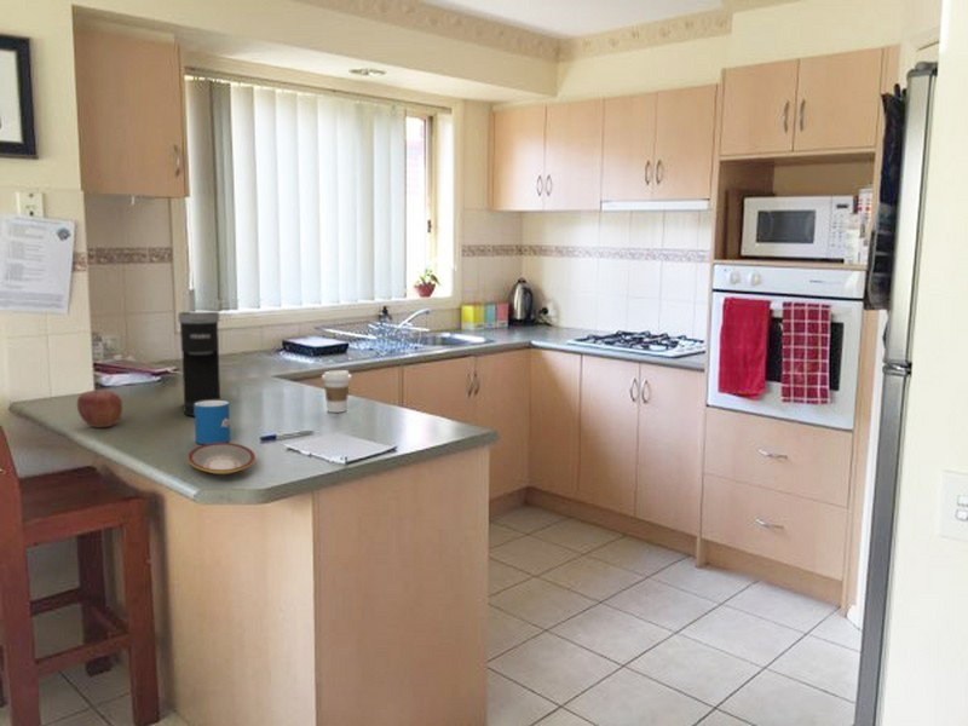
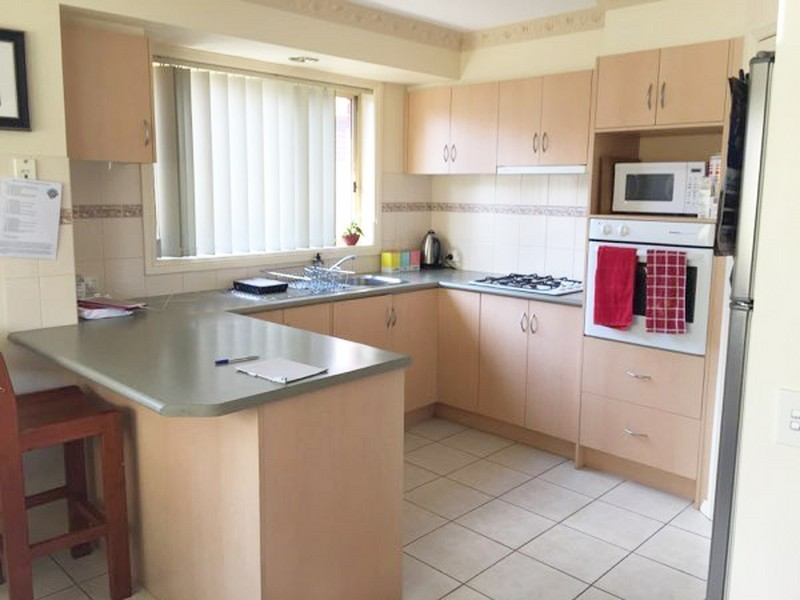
- coffee maker (201, 359)
- coffee cup (336, 391)
- plate (221, 461)
- apple (99, 408)
- mug (212, 420)
